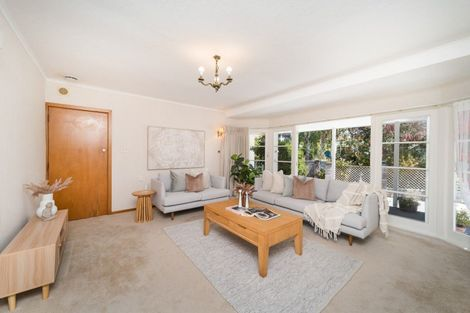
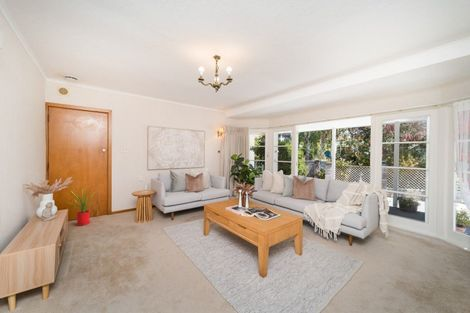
+ house plant (83, 204)
